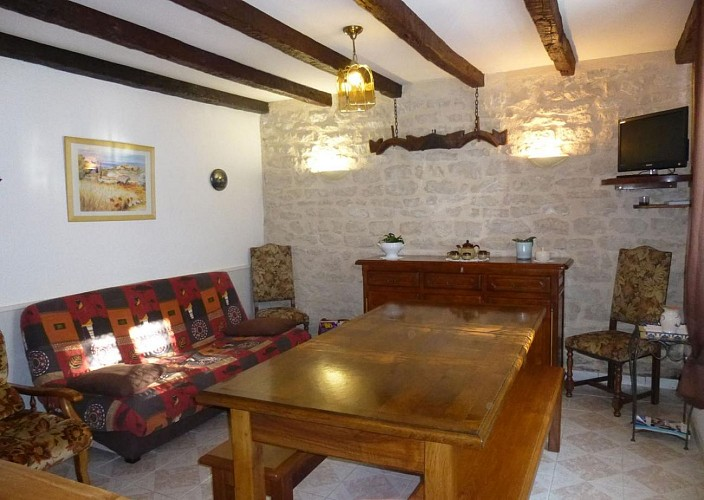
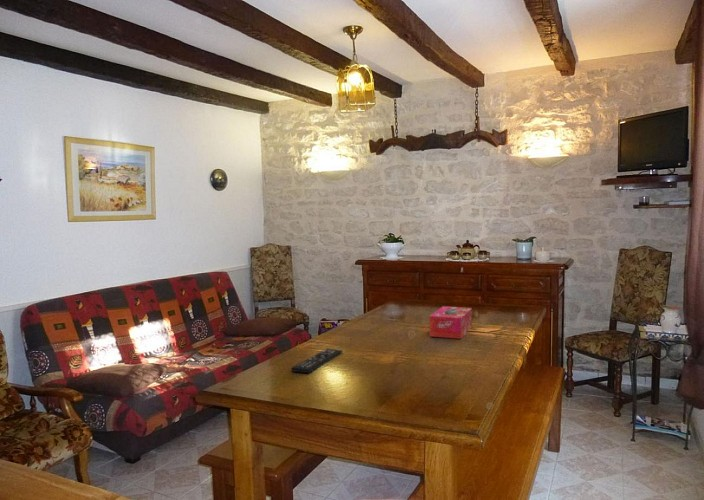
+ remote control (318, 359)
+ tissue box (451, 321)
